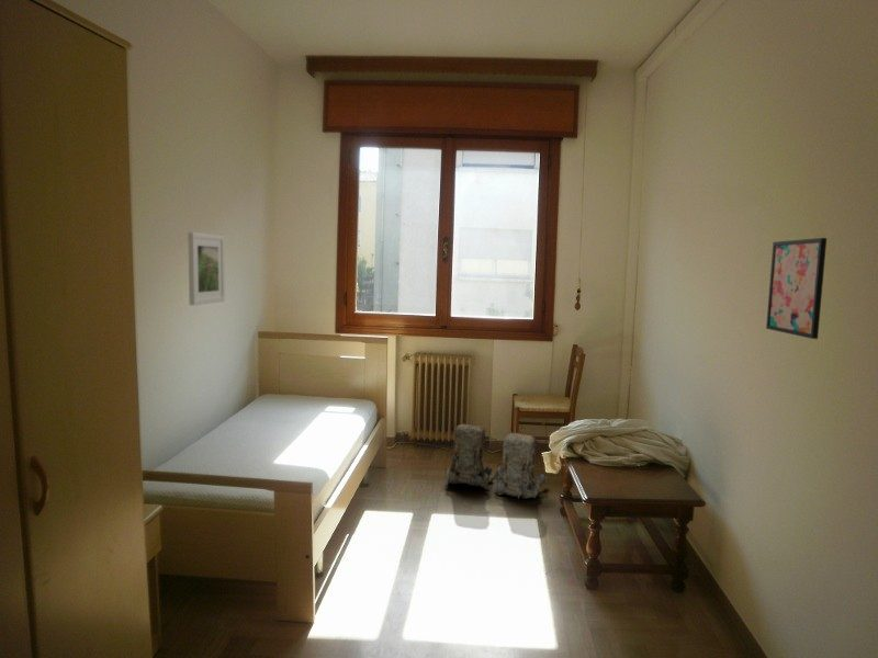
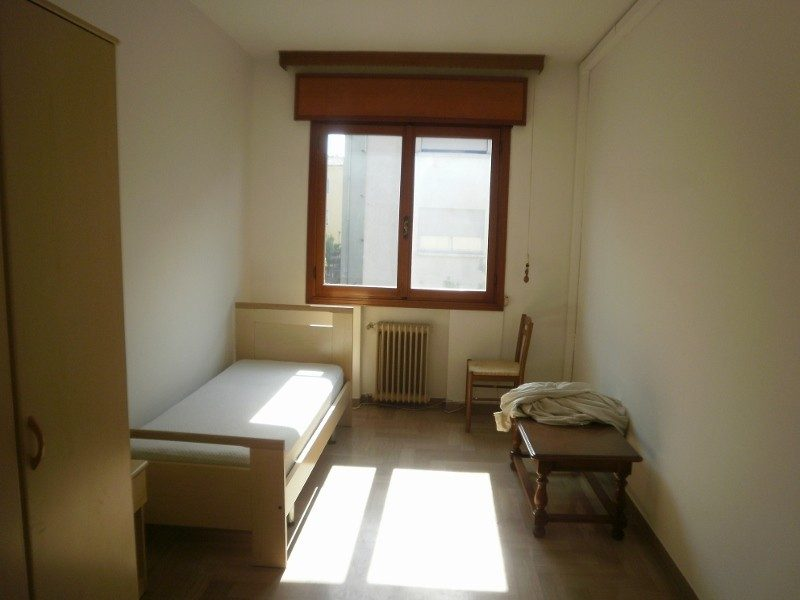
- wall art (793, 286)
- backpack (499, 463)
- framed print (207, 269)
